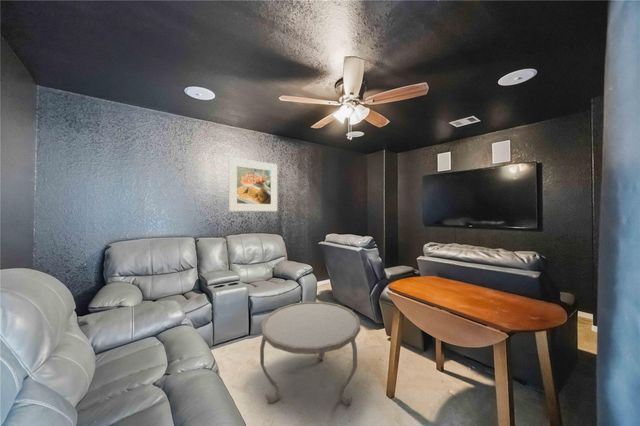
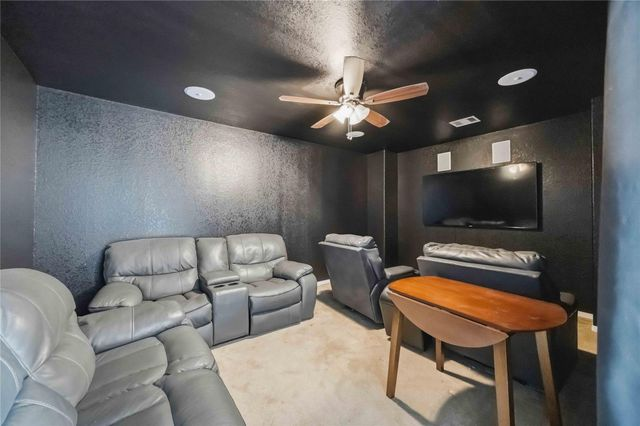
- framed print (254, 186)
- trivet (312, 352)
